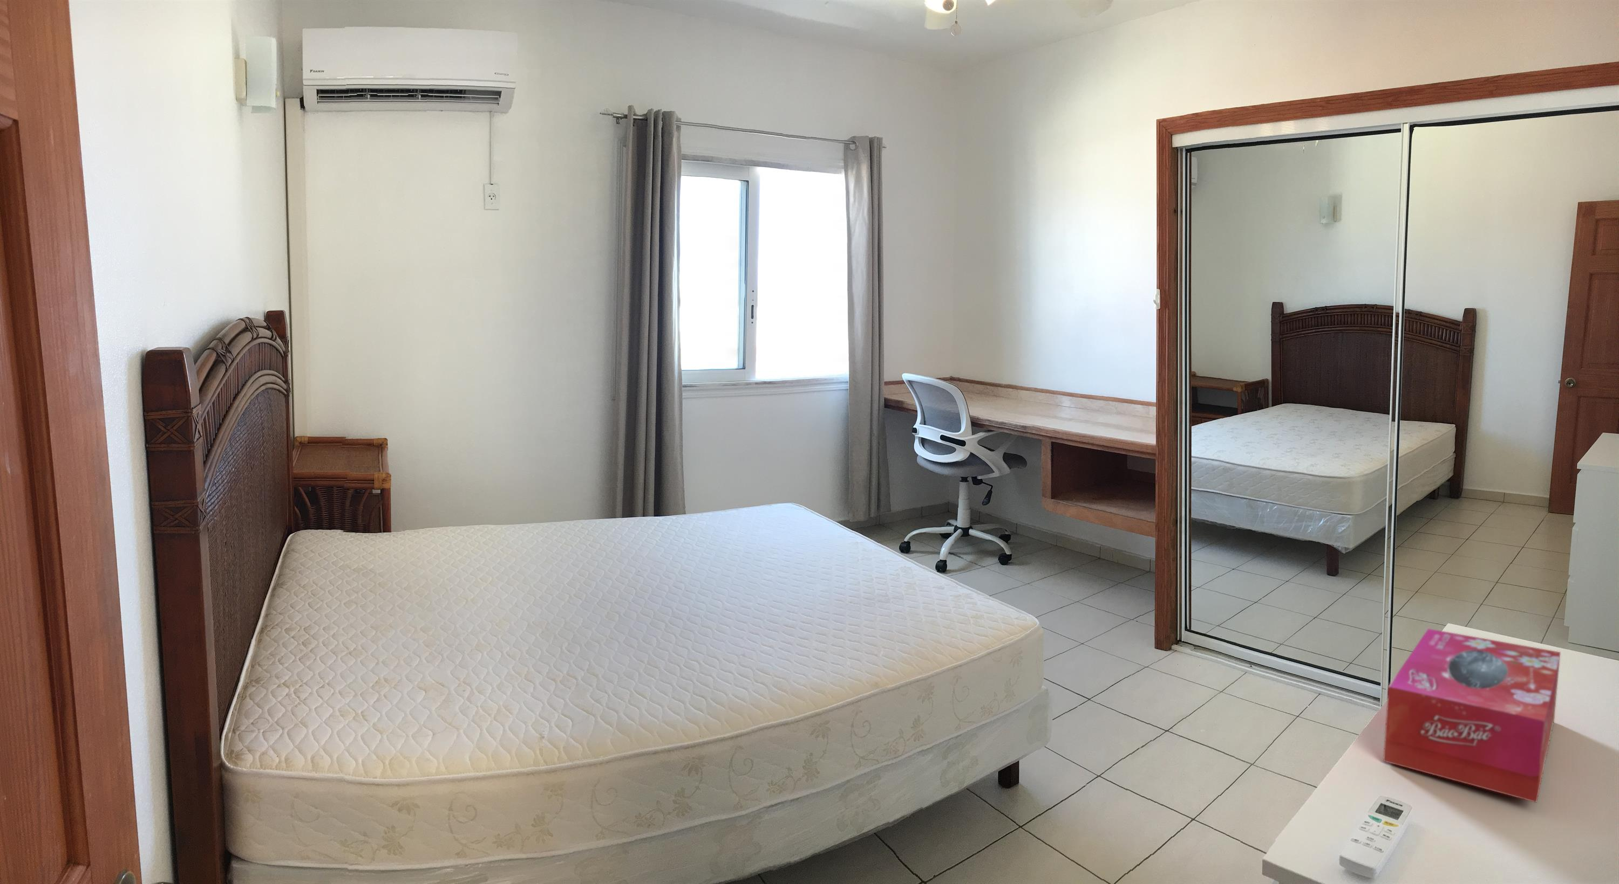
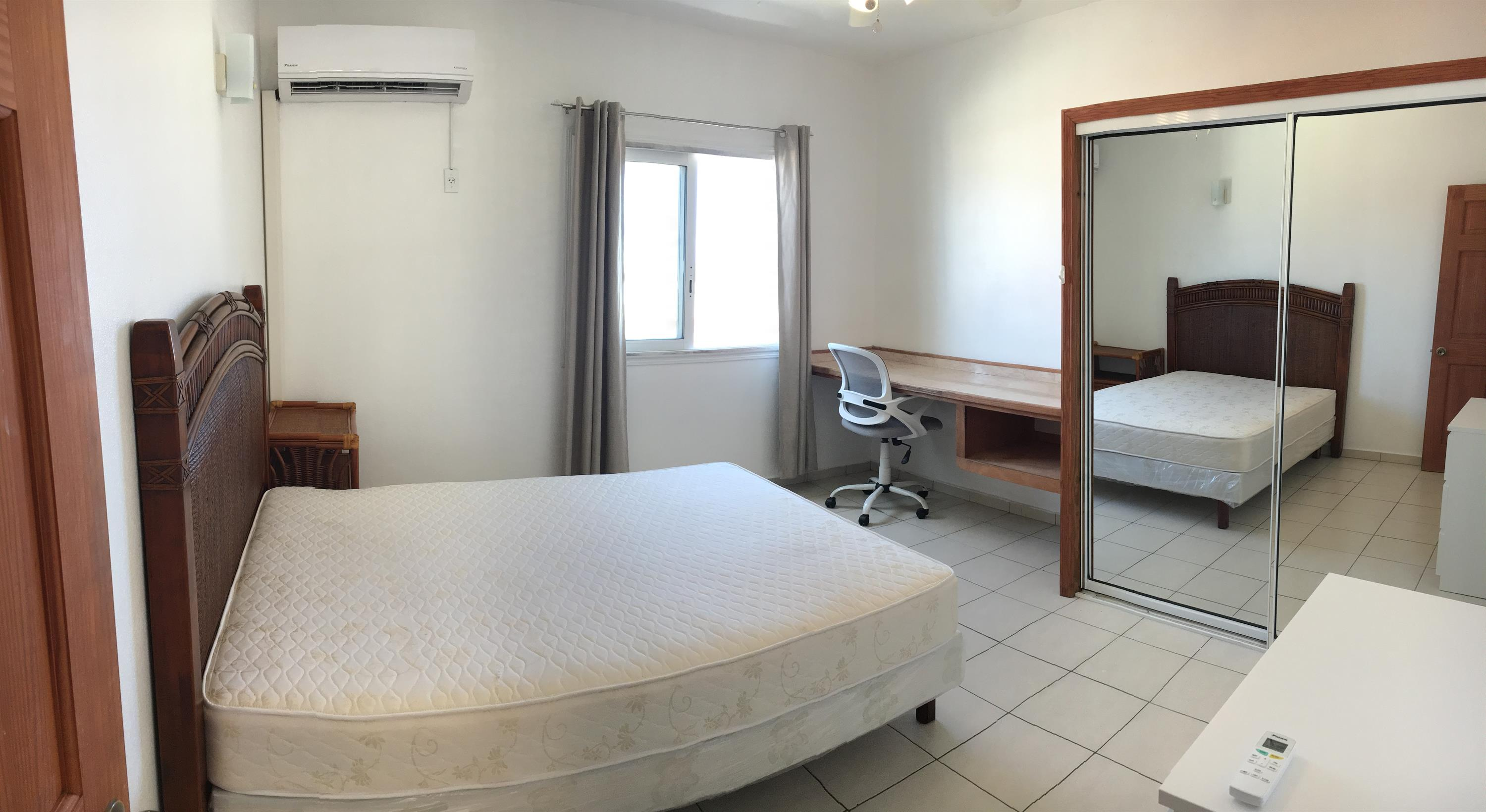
- tissue box (1475, 704)
